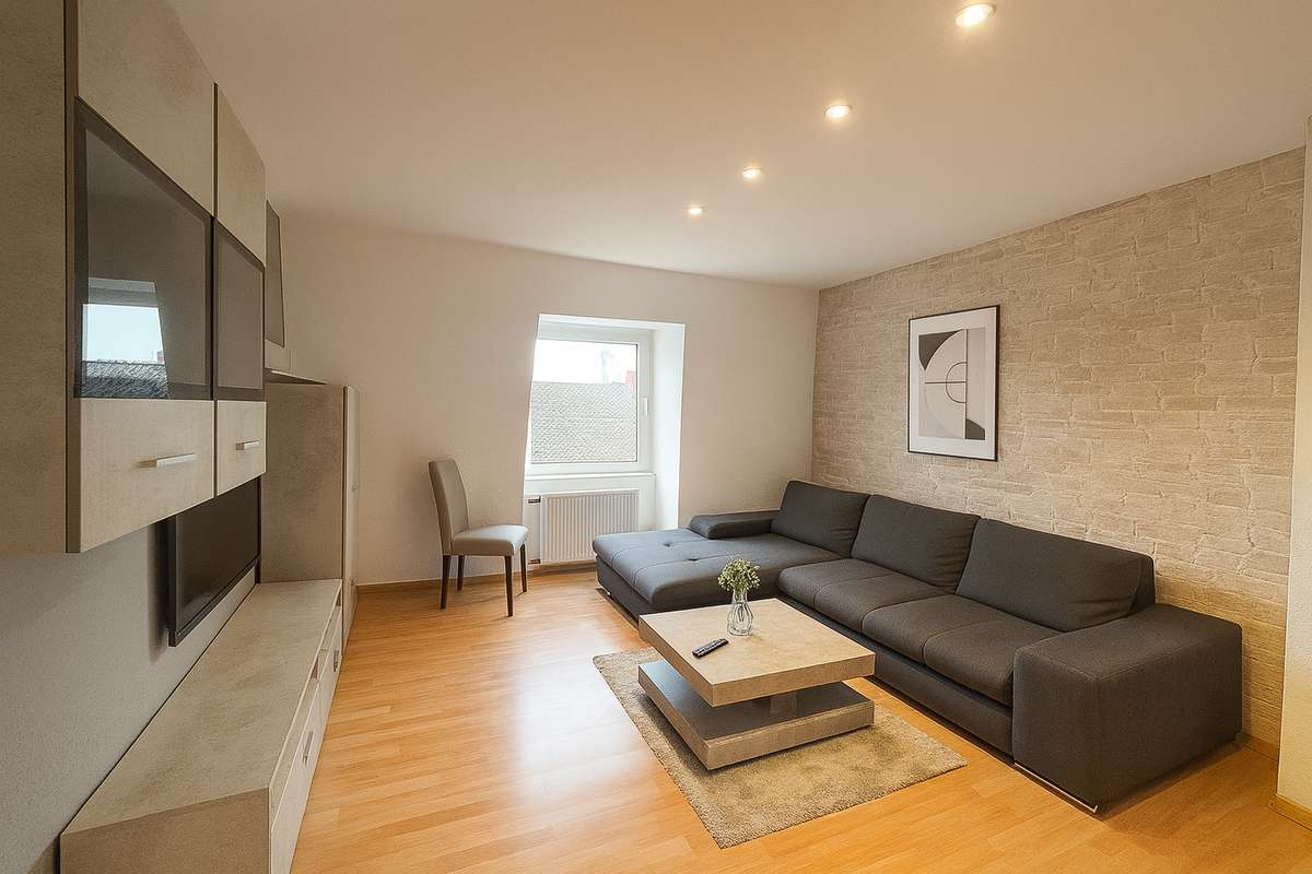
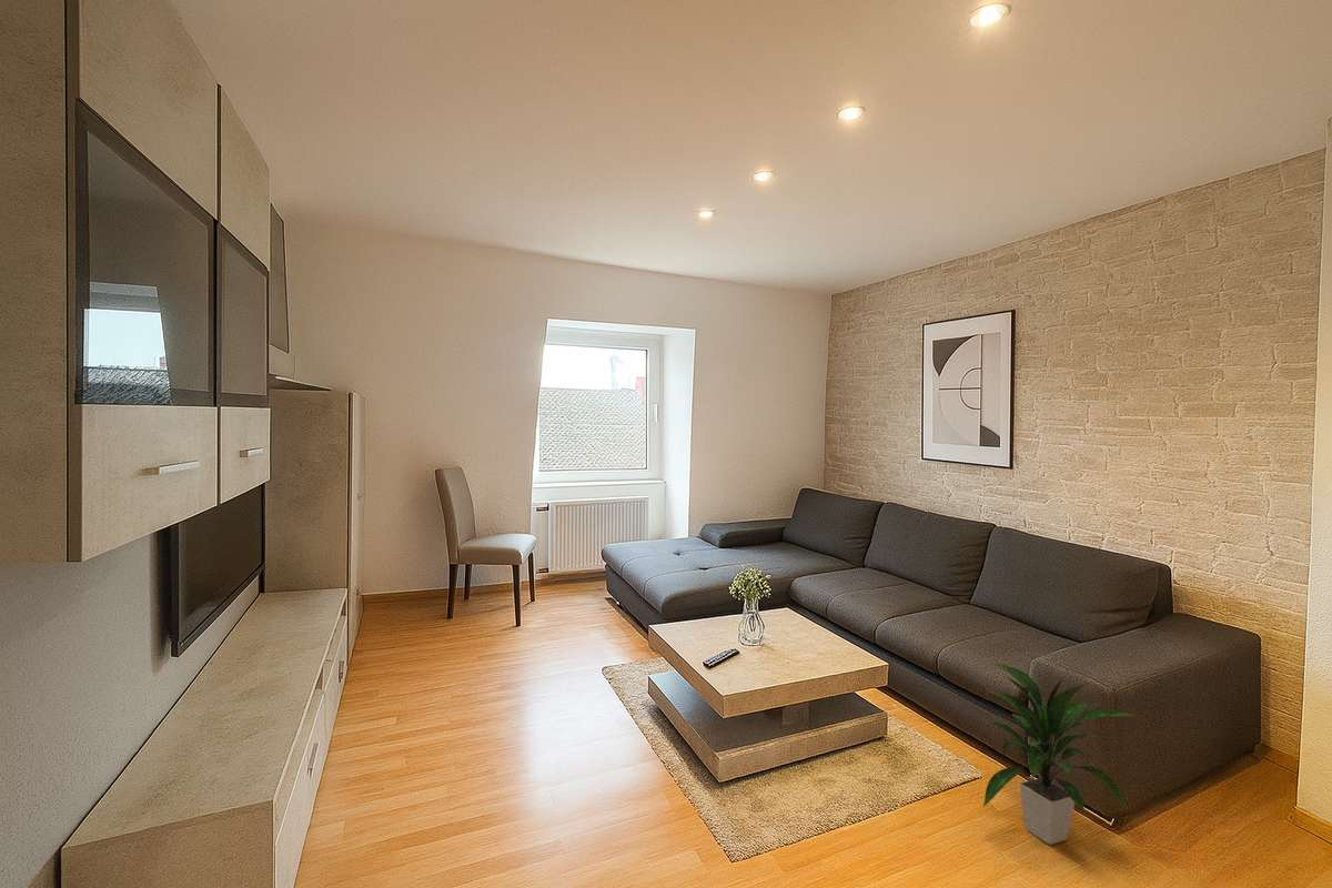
+ indoor plant (1041, 748)
